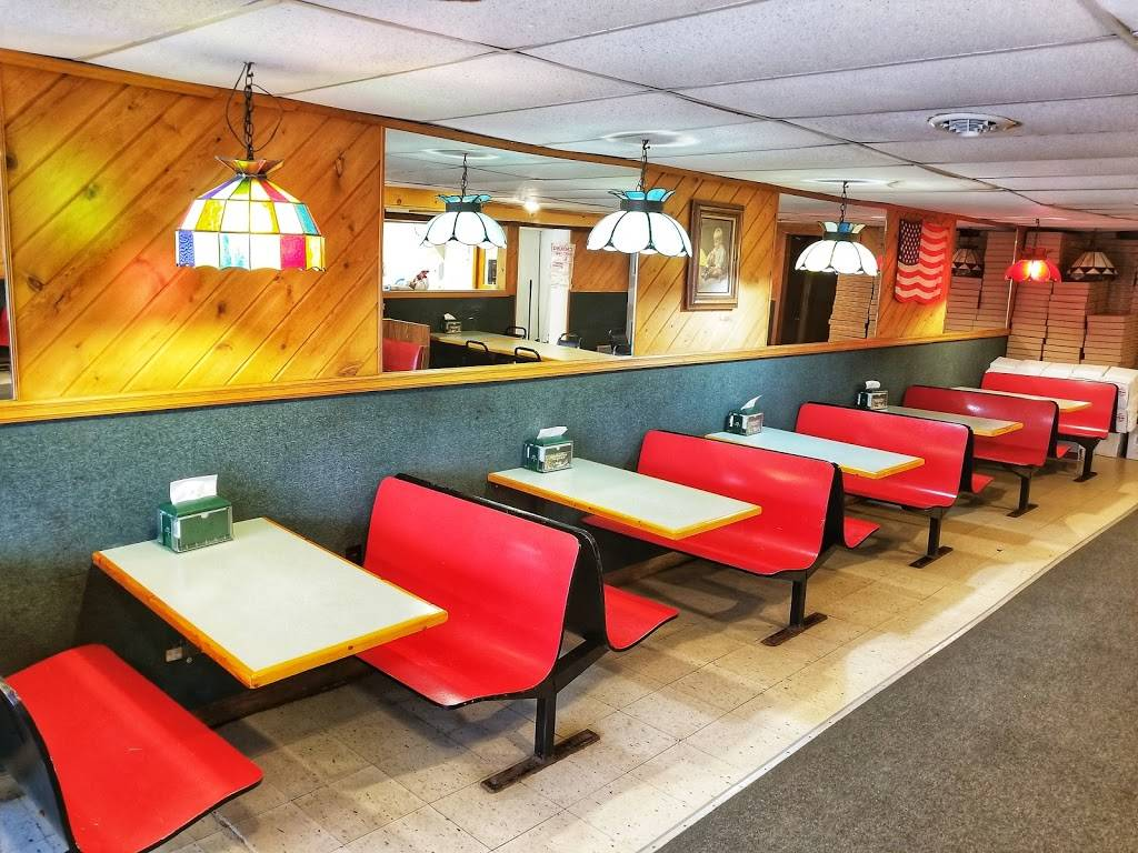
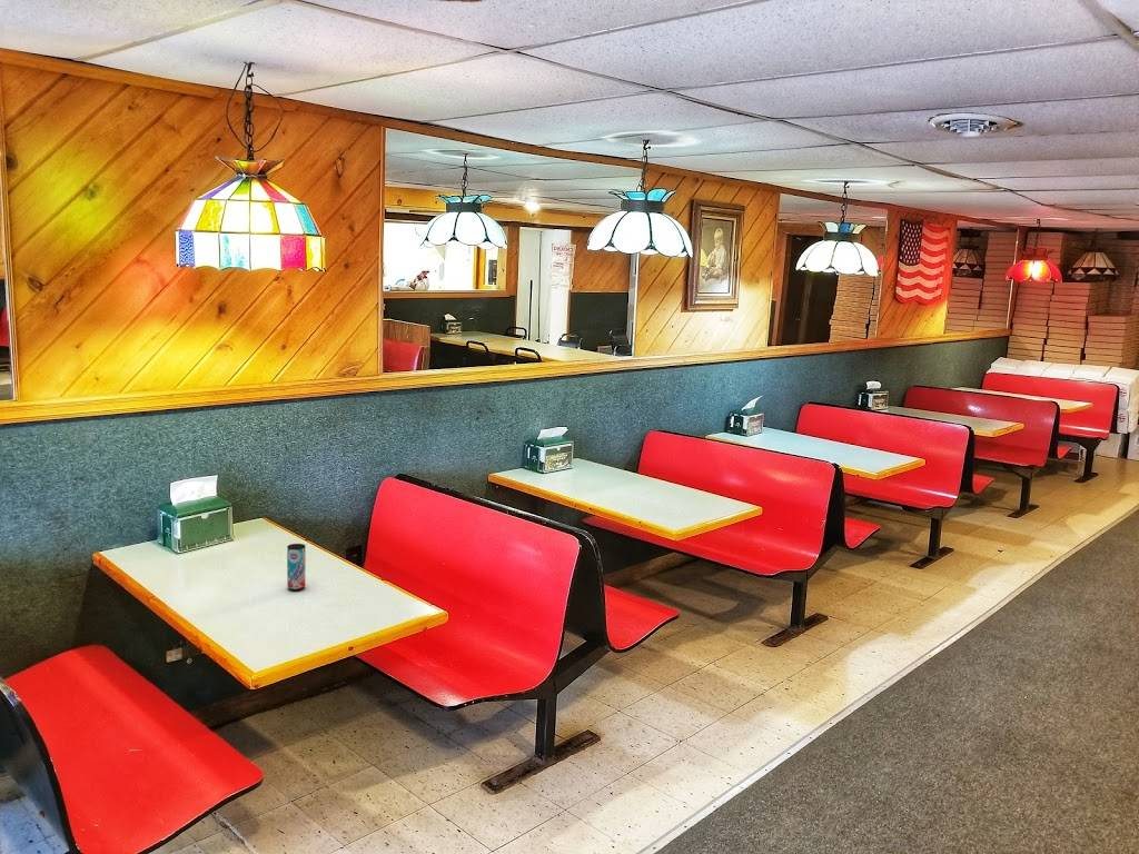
+ beverage can (296, 567)
